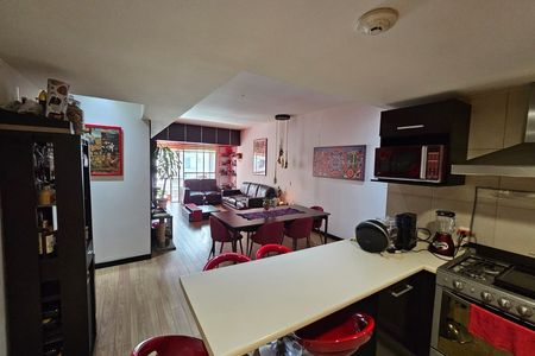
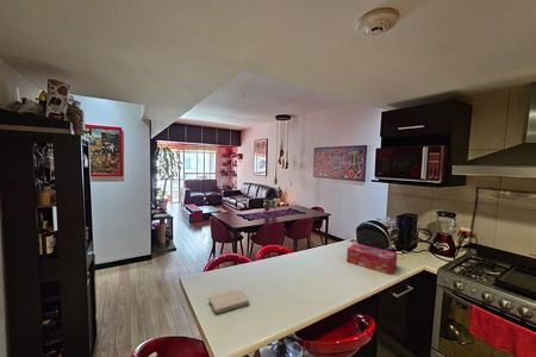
+ washcloth (229, 300)
+ tissue box (370, 257)
